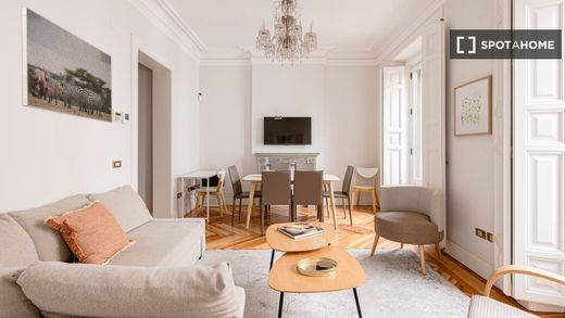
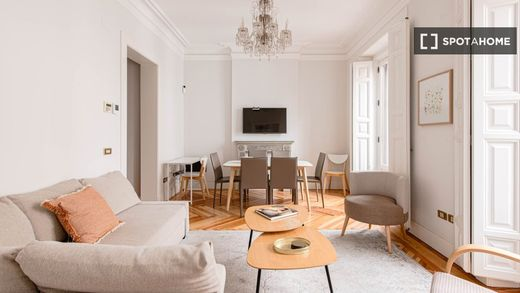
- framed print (75, 76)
